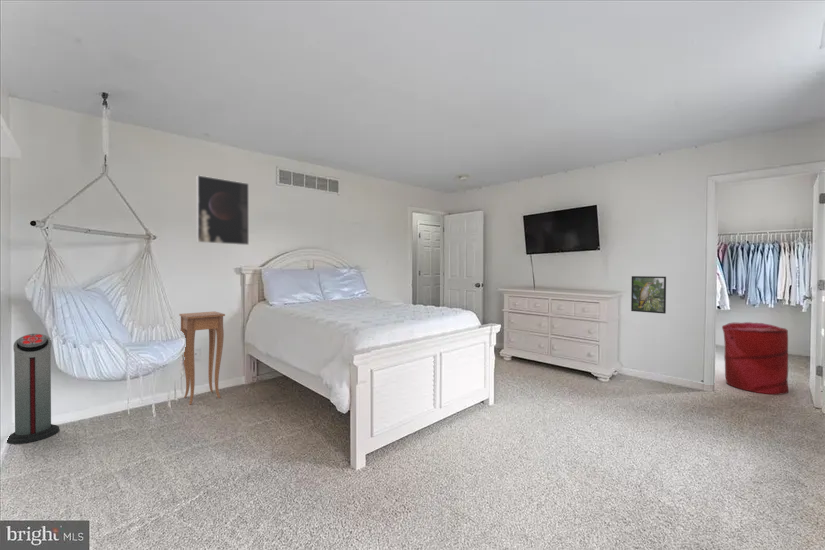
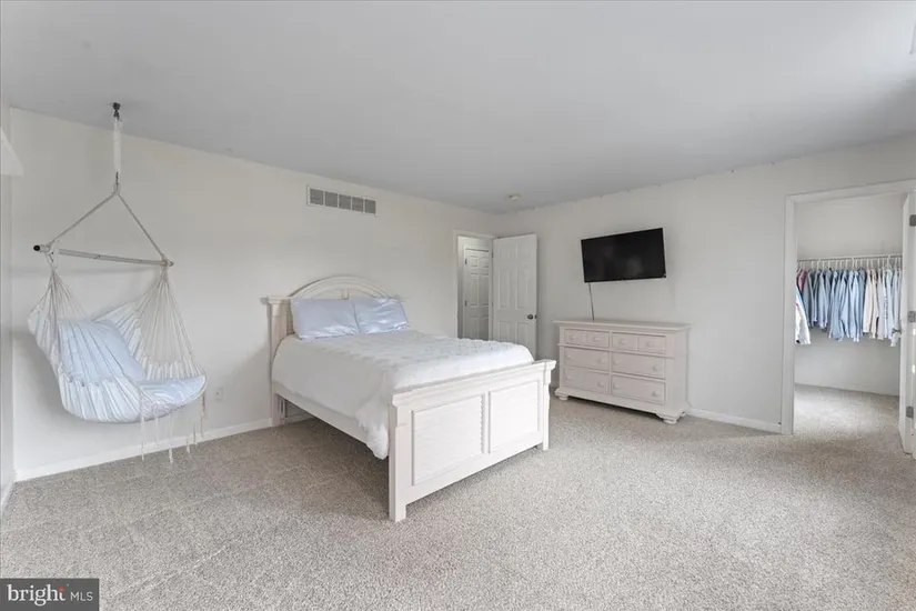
- air purifier (33, 384)
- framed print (648, 294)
- laundry hamper (753, 355)
- side table (209, 355)
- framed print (223, 211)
